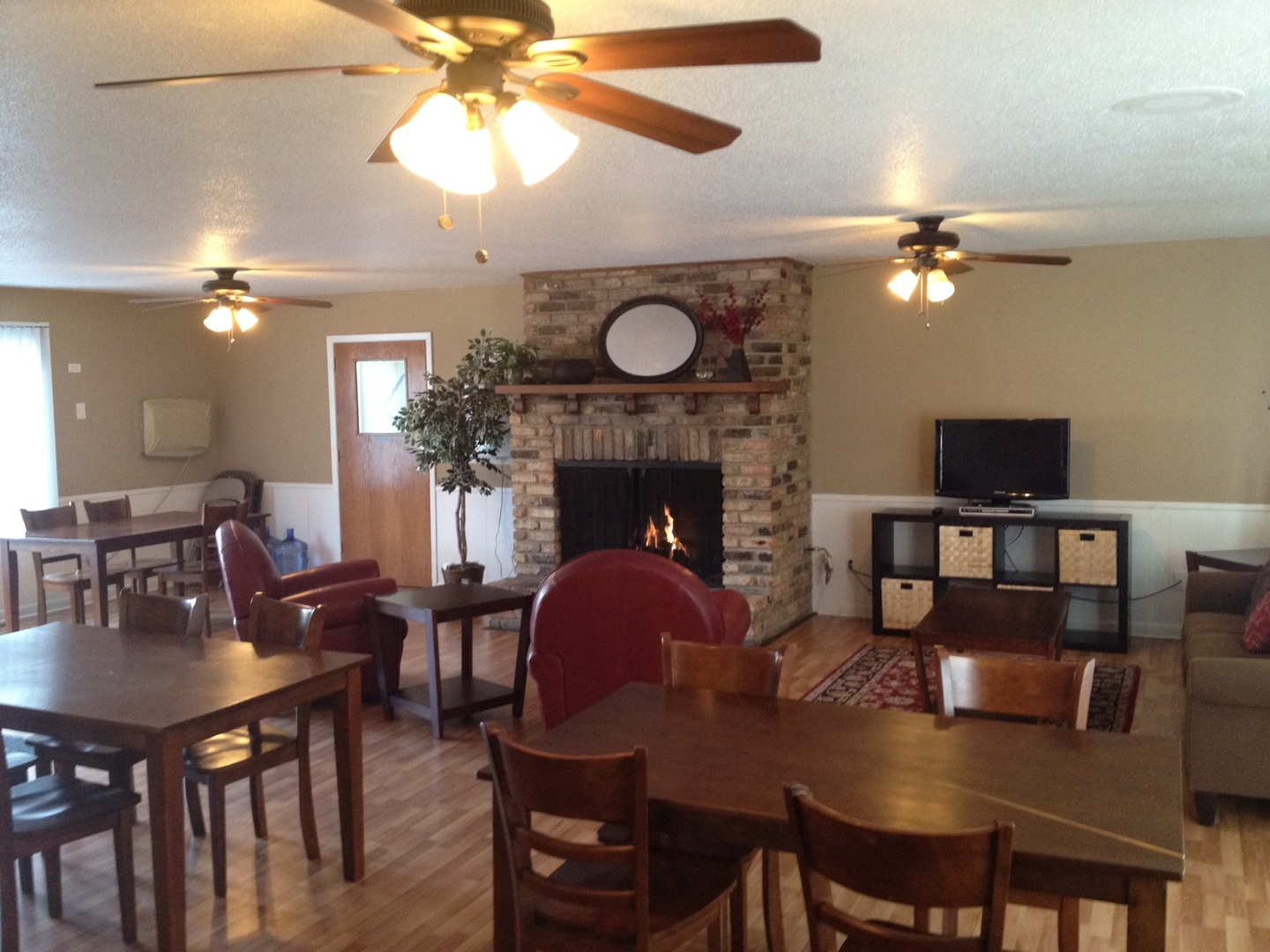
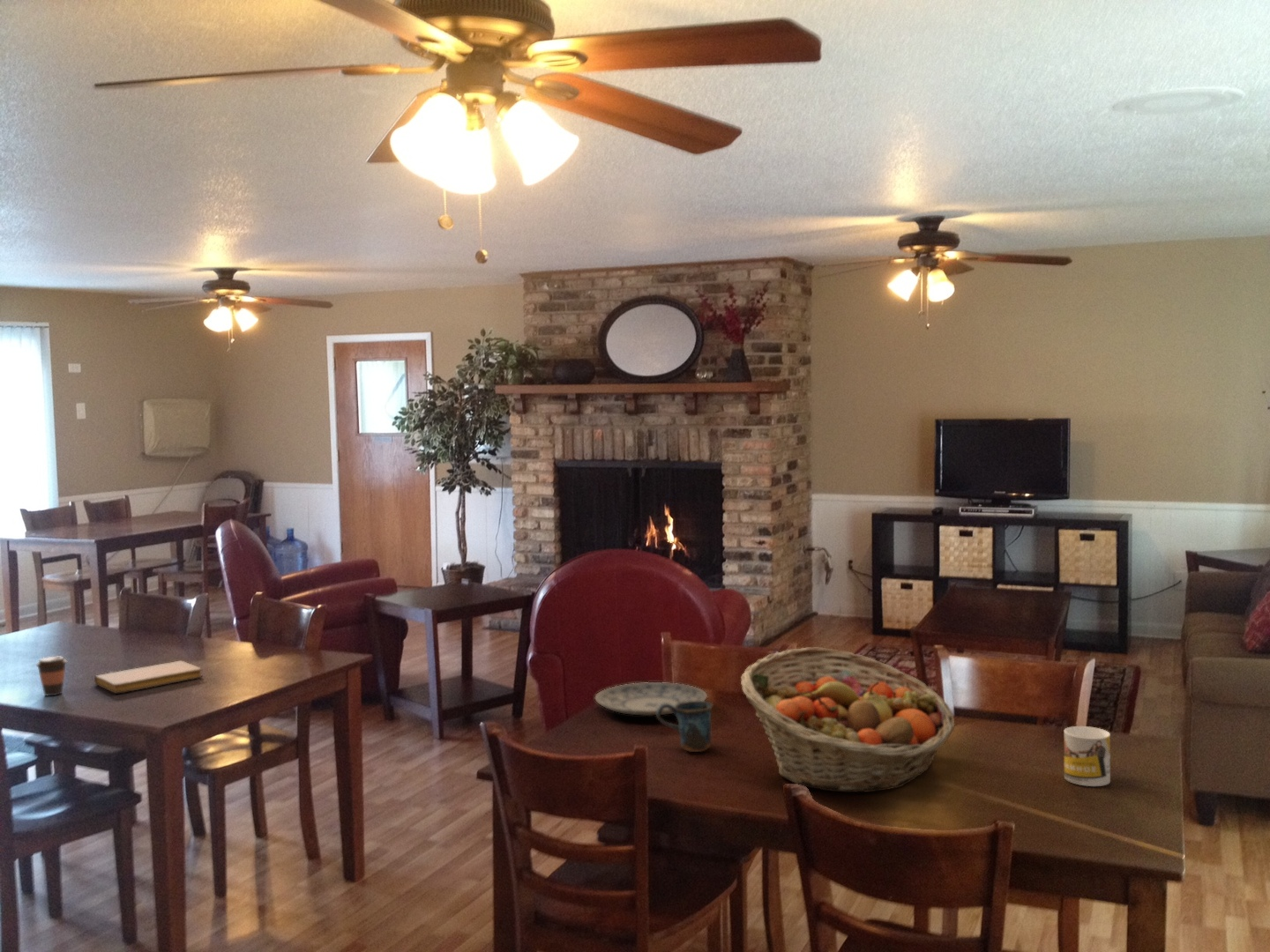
+ notebook (149, 676)
+ mug (686, 725)
+ coffee cup (52, 676)
+ plate (651, 702)
+ mug (1089, 753)
+ fruit basket (847, 715)
